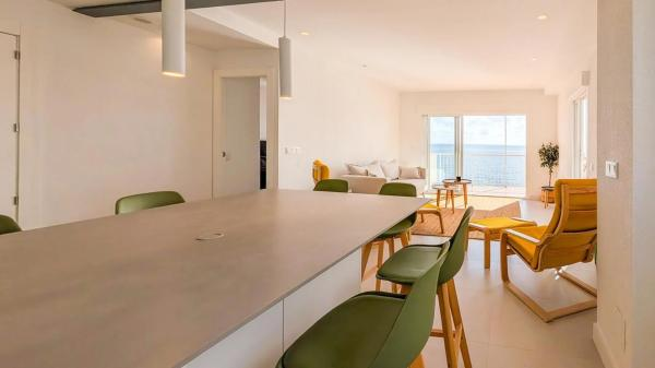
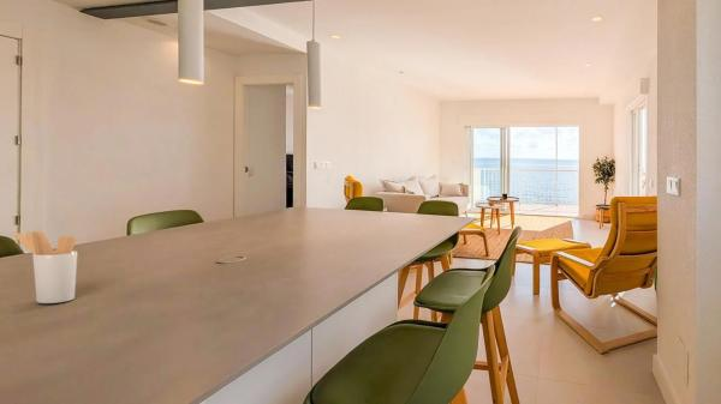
+ utensil holder (47, 264)
